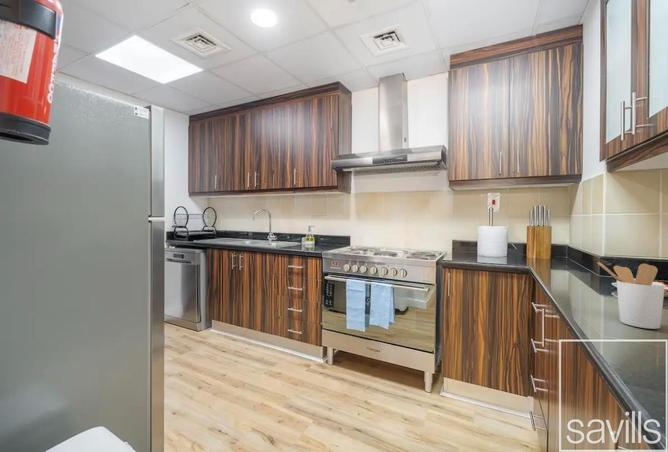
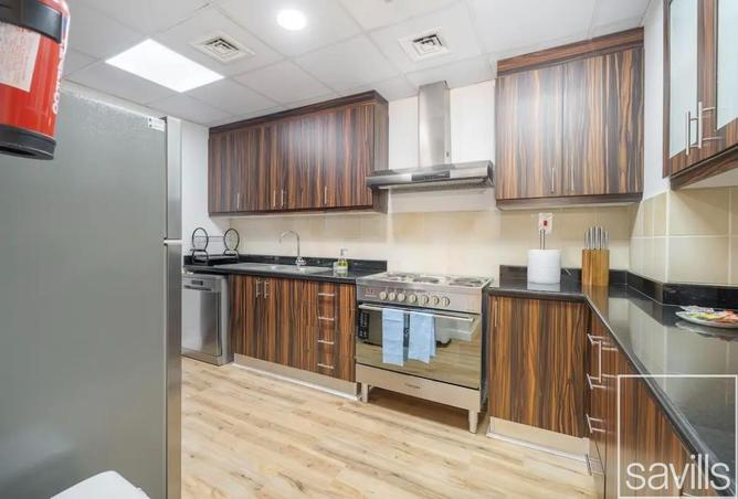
- utensil holder (627, 292)
